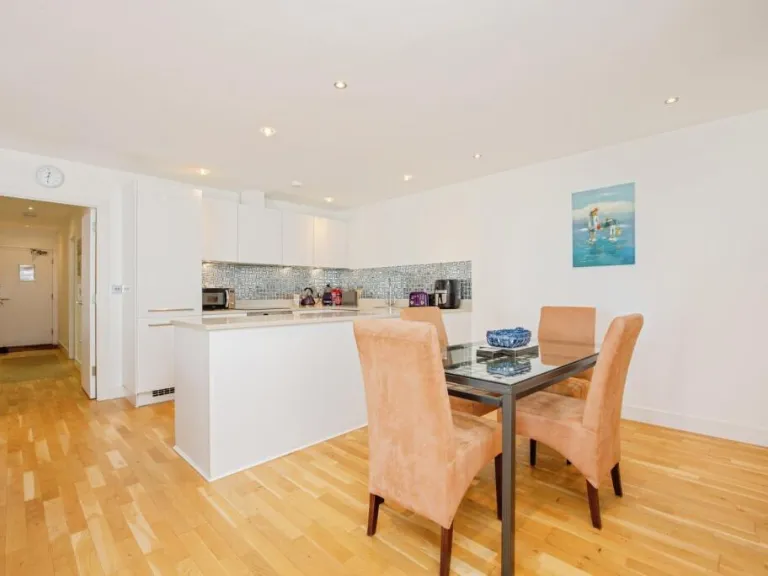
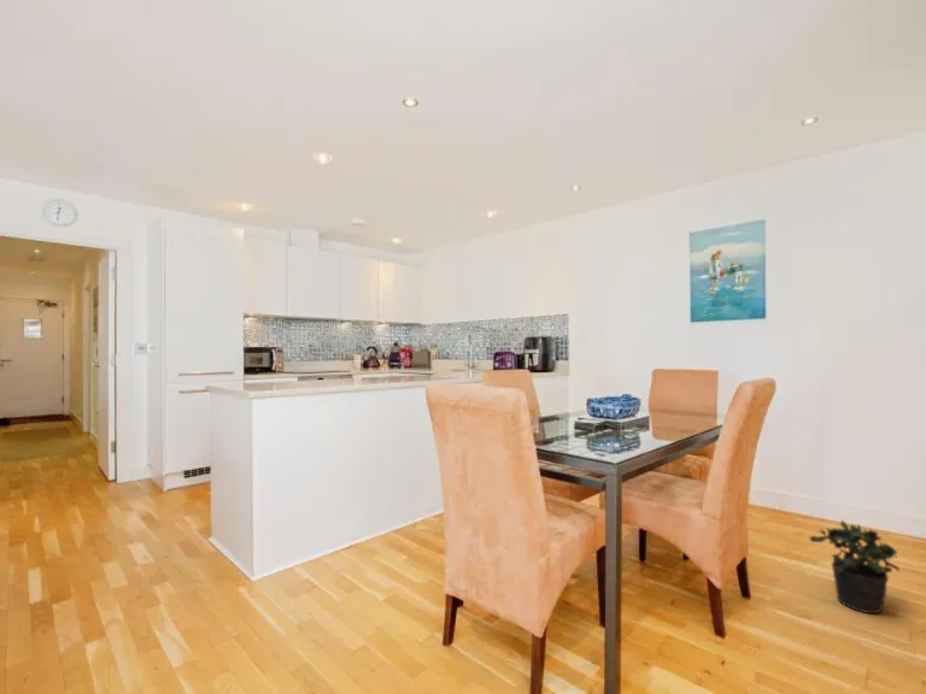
+ potted plant (854, 561)
